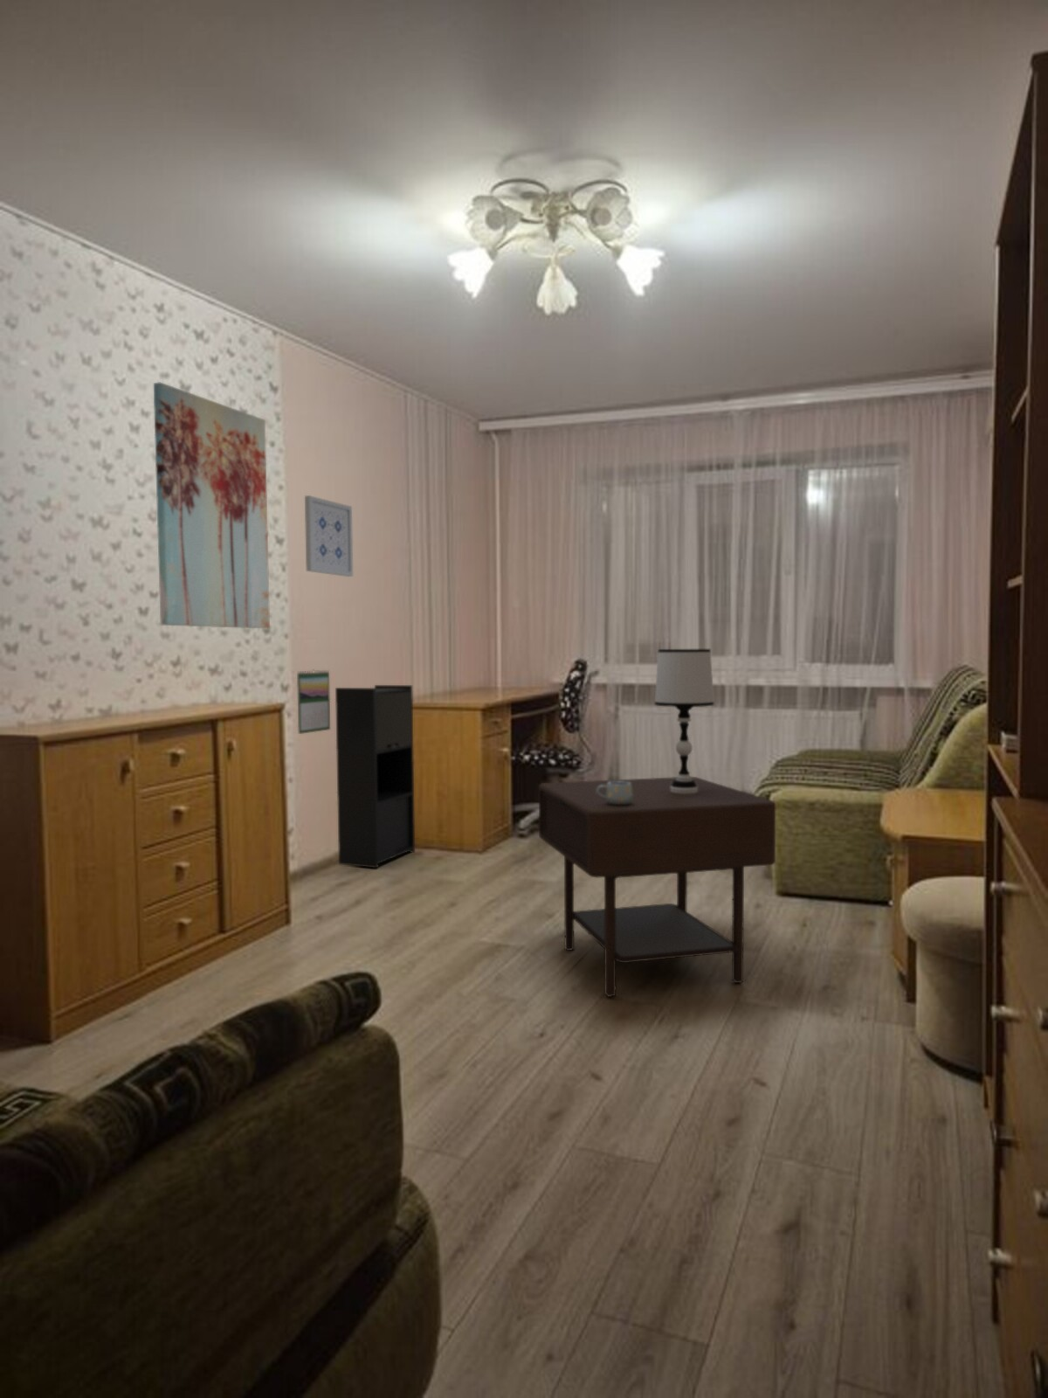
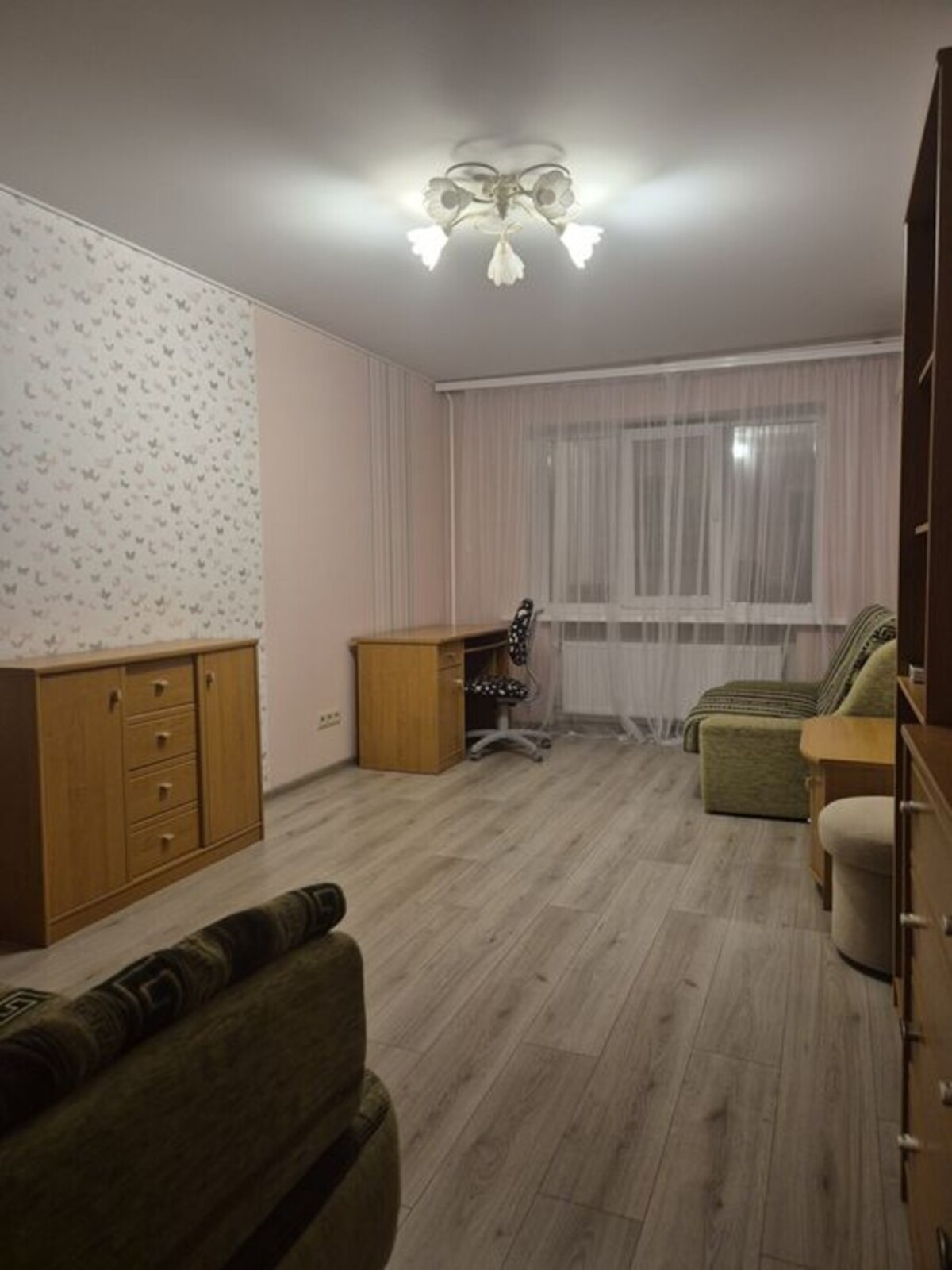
- table lamp (684, 720)
- wall art (216, 515)
- wall art (329, 537)
- mug (614, 793)
- cabinet (378, 773)
- side table (648, 875)
- calendar (314, 701)
